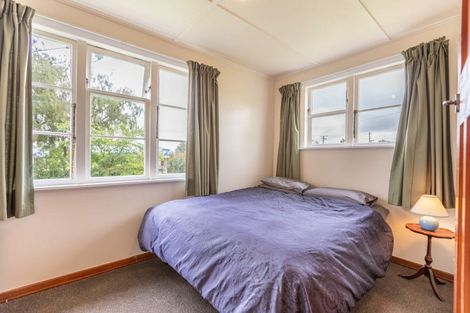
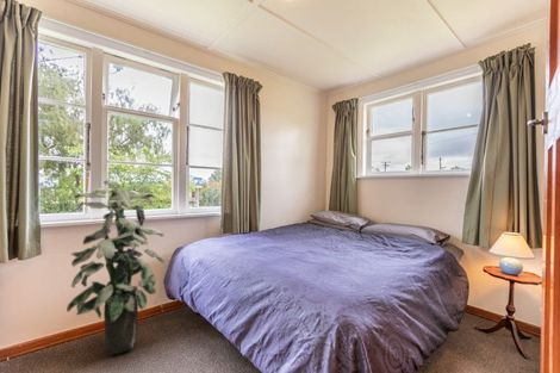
+ indoor plant (116, 262)
